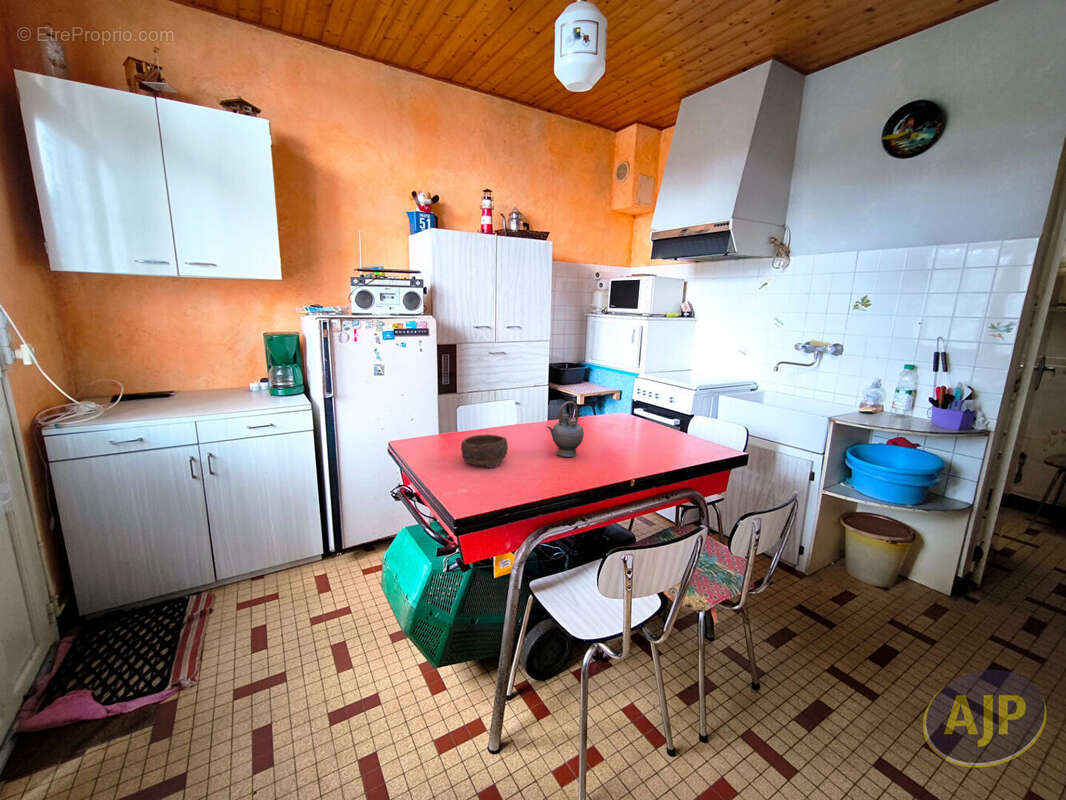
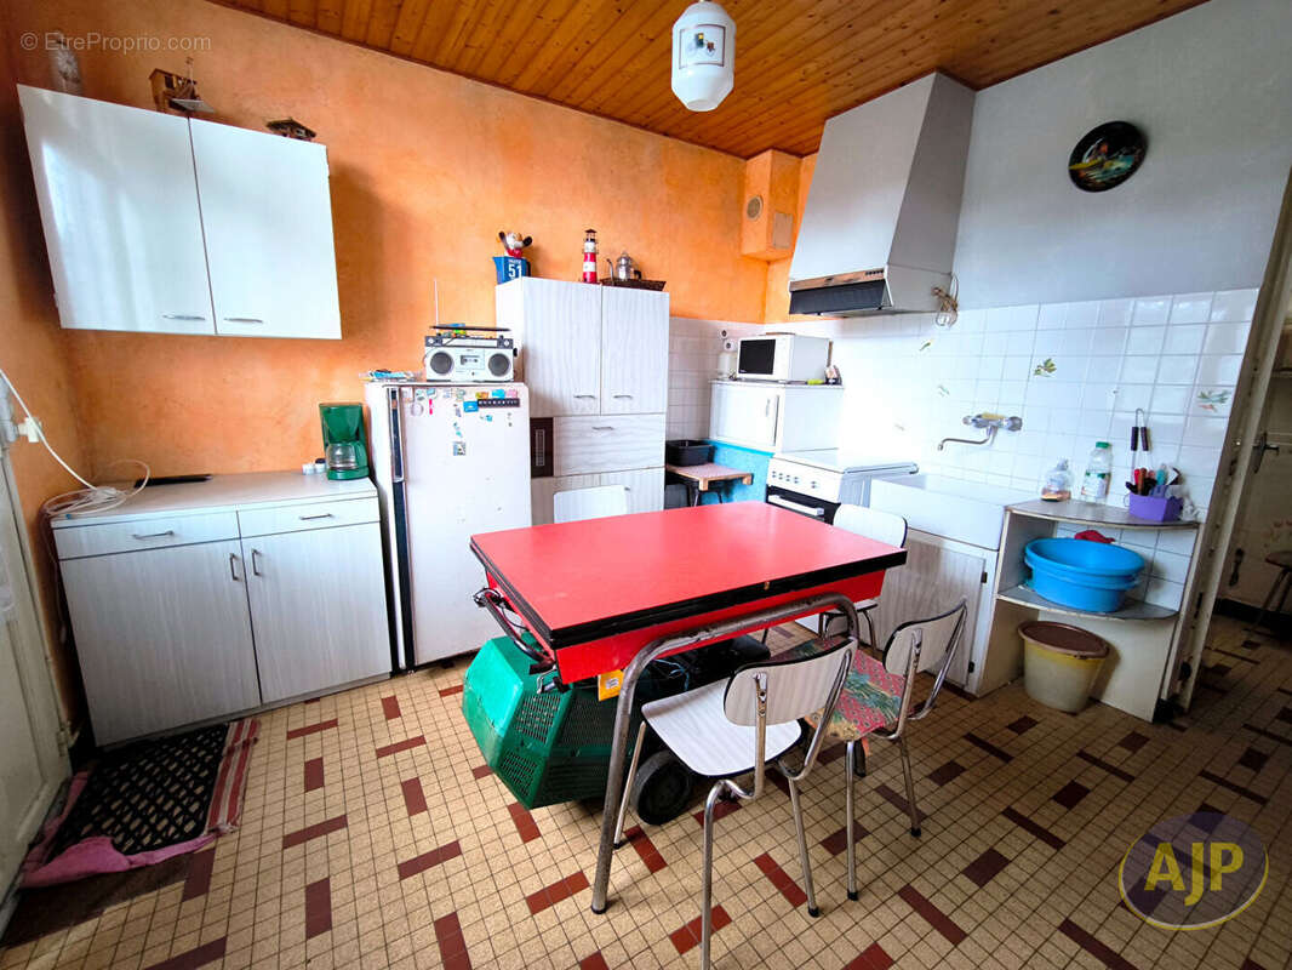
- bowl (484, 450)
- teapot (564, 428)
